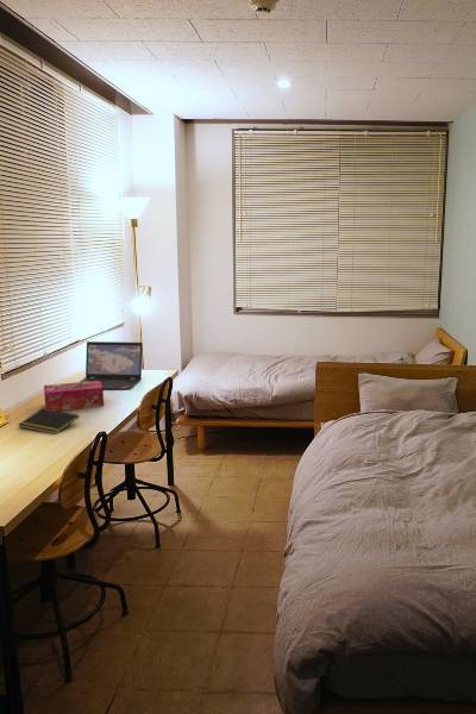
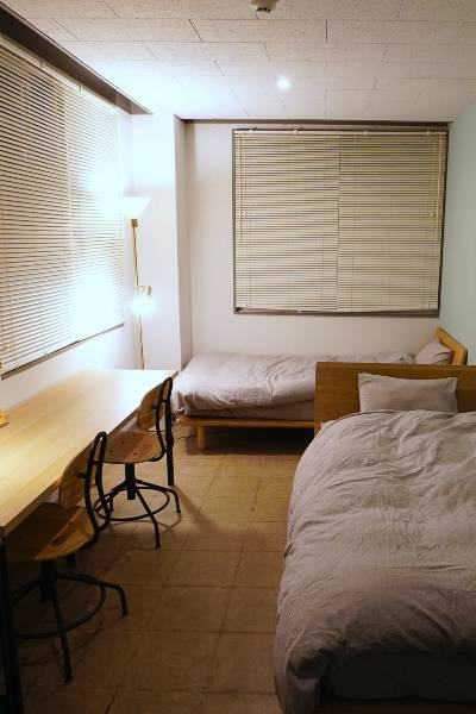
- tissue box (73, 395)
- notepad (49, 420)
- laptop (107, 364)
